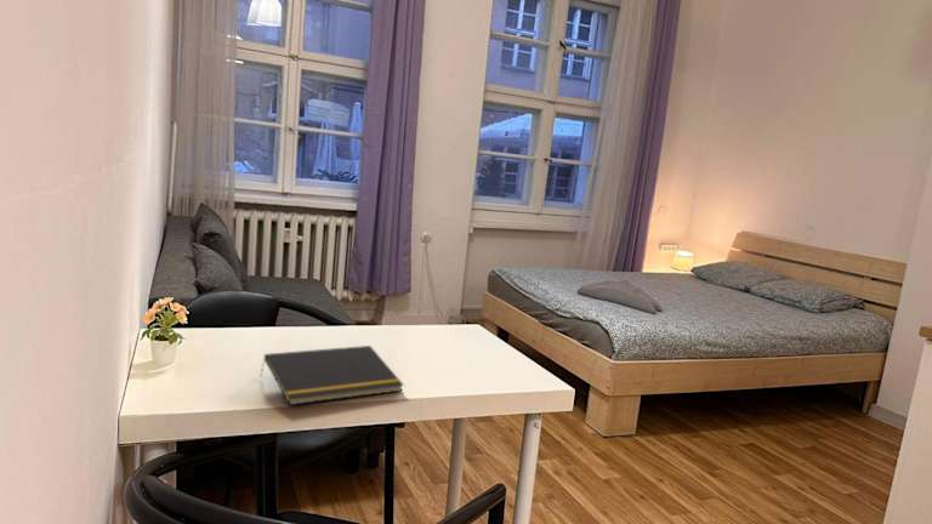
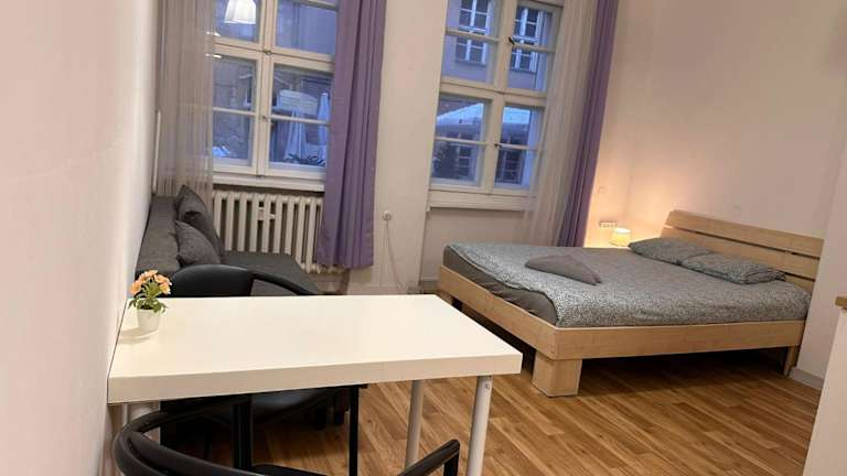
- notepad (334, 372)
